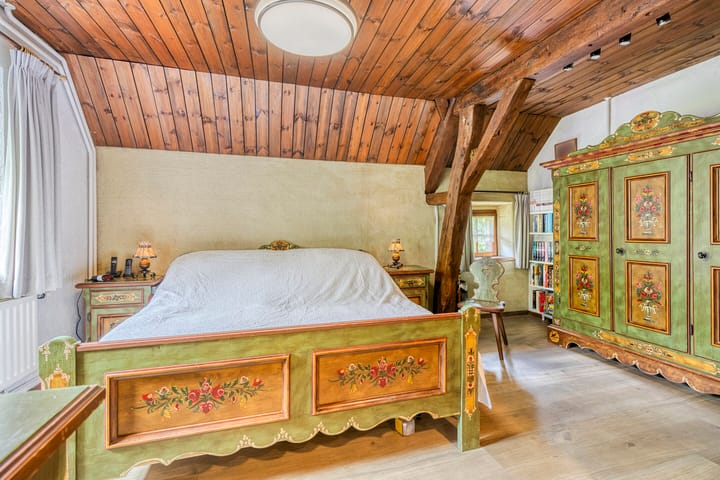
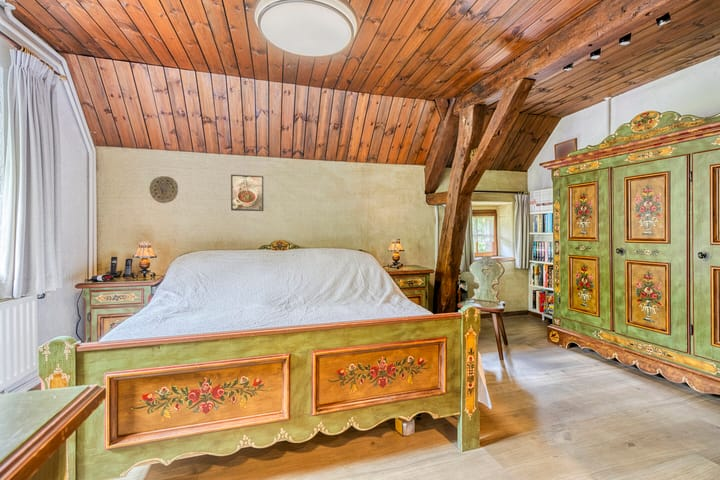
+ decorative plate (163, 189)
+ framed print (247, 193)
